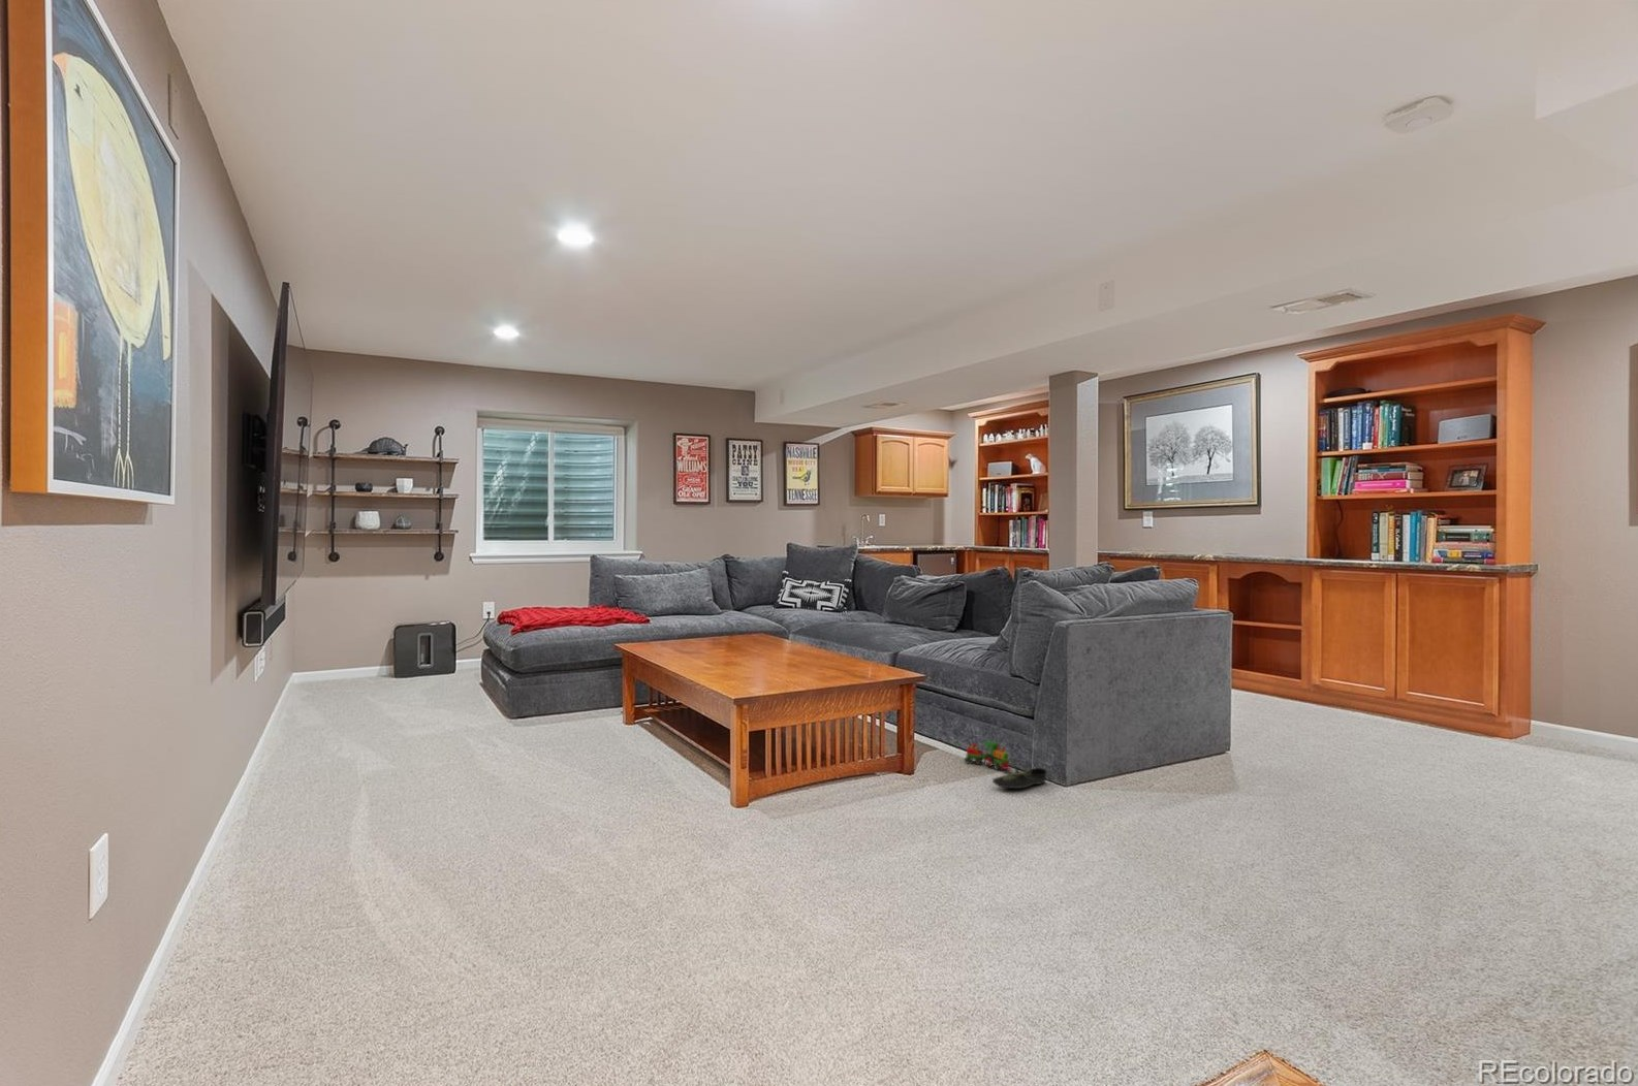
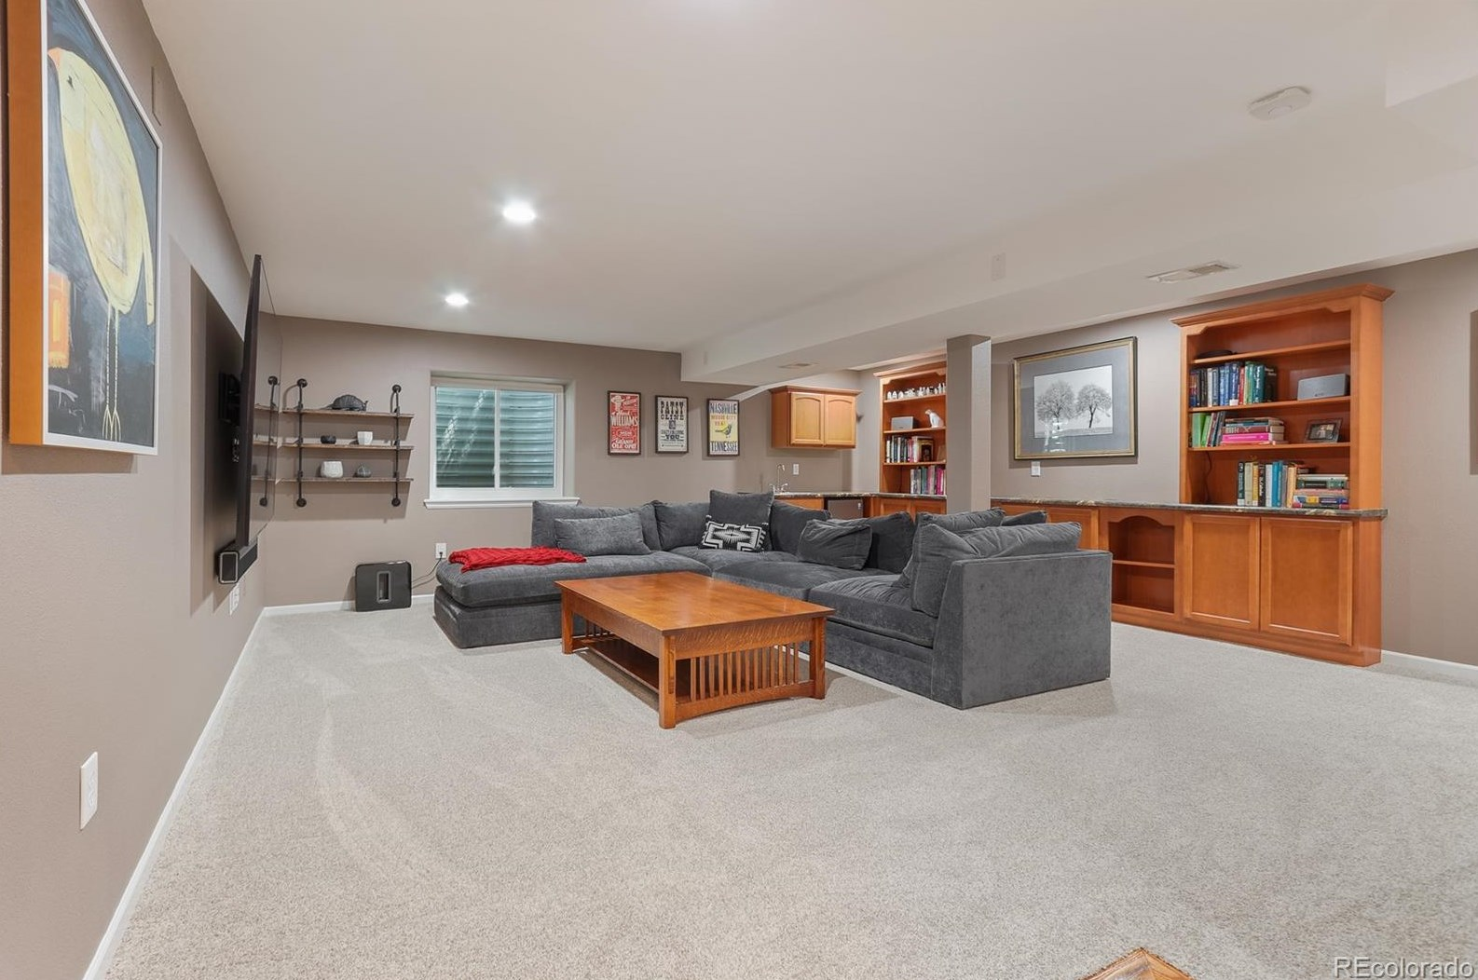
- toy train (986, 754)
- shoe (1021, 777)
